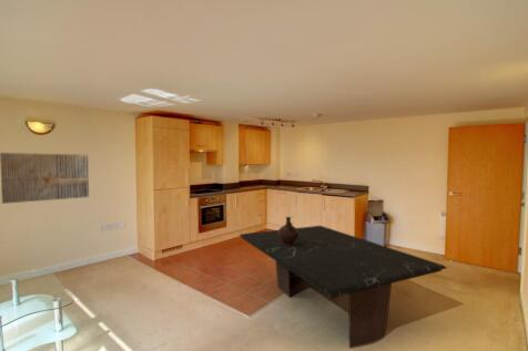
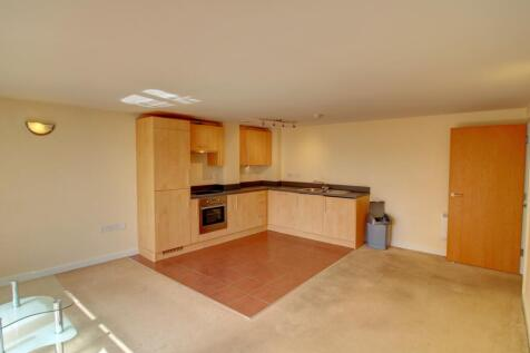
- ceramic jug (287, 230)
- wall art (48, 176)
- dining table (323, 275)
